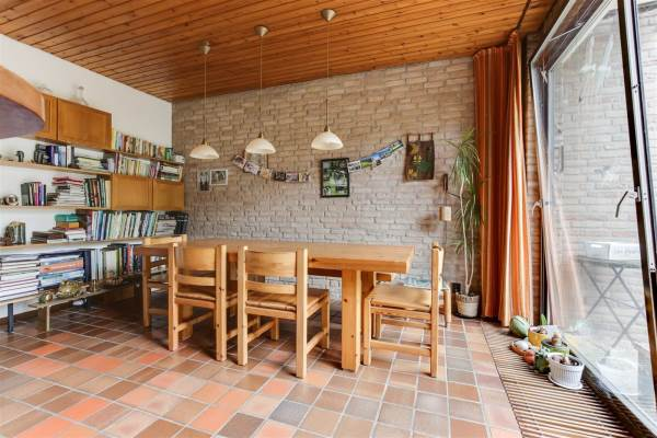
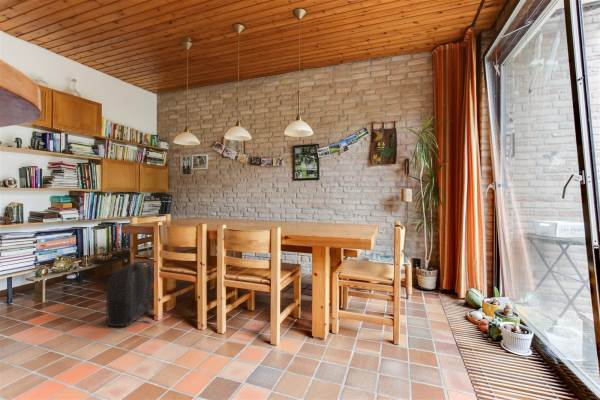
+ backpack (134, 289)
